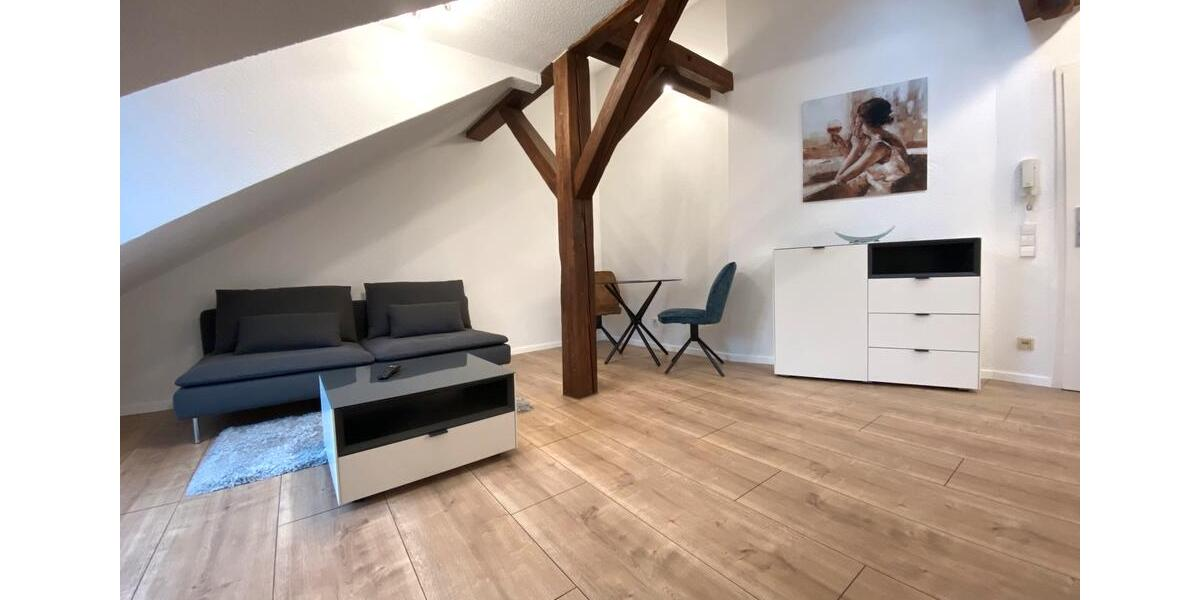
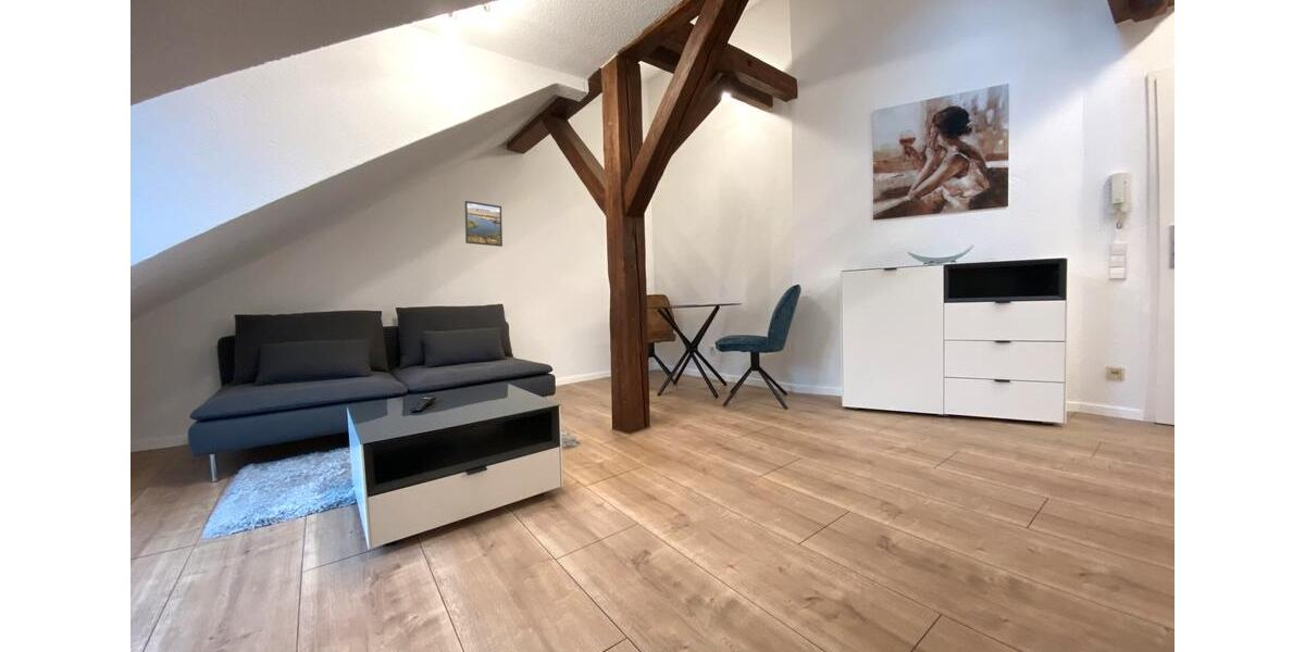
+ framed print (484, 224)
